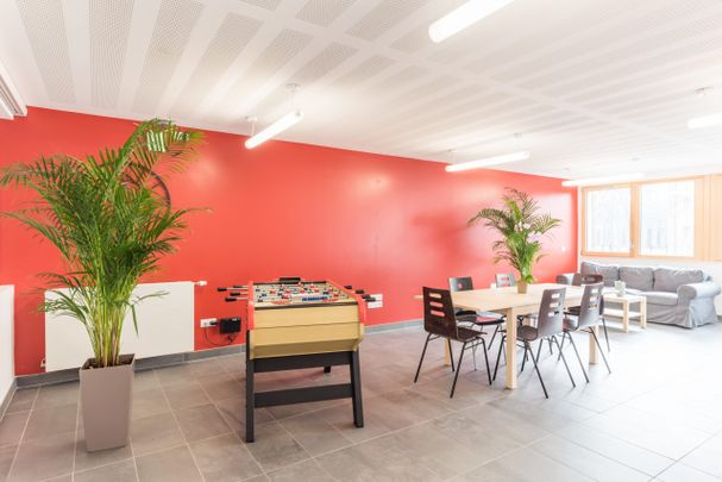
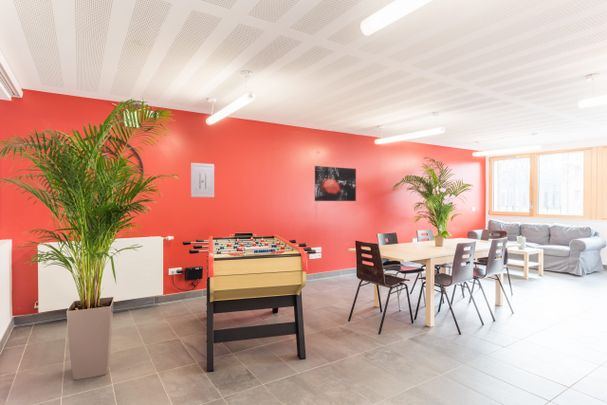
+ wall art (202, 180)
+ wall art (336, 184)
